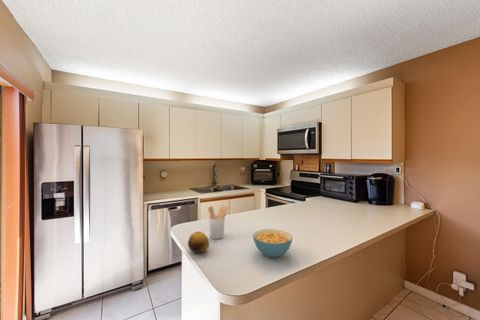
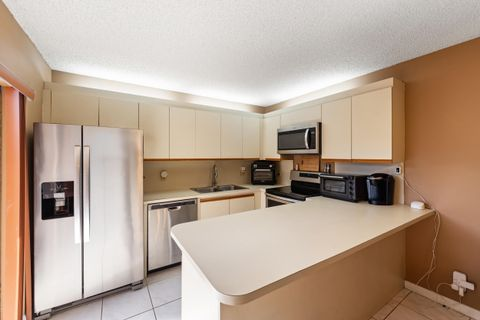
- fruit (198, 241)
- utensil holder (219, 220)
- cereal bowl (272, 245)
